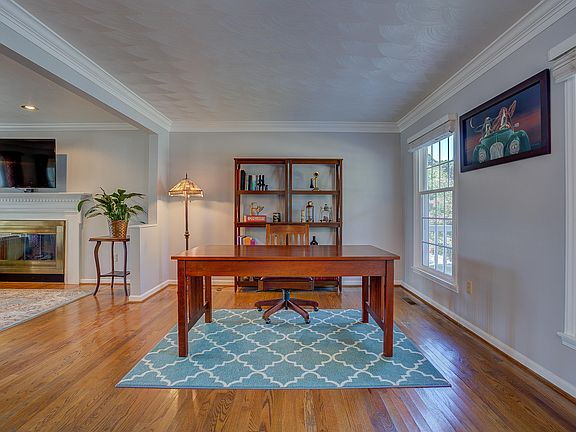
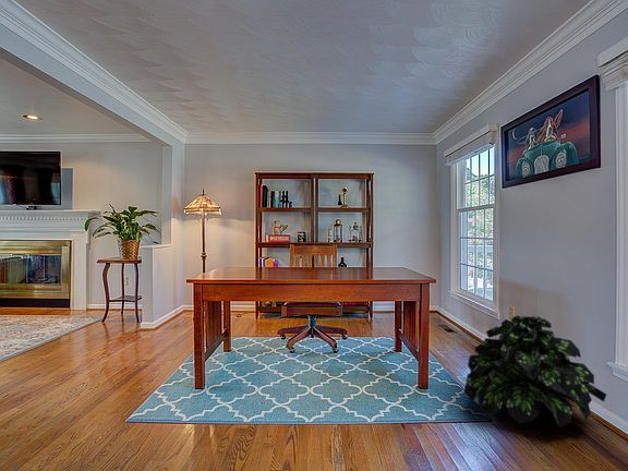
+ potted plant (528, 361)
